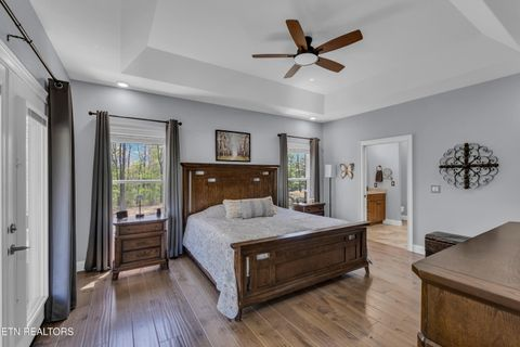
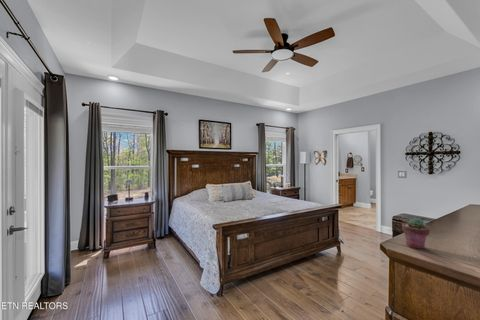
+ potted succulent (415, 231)
